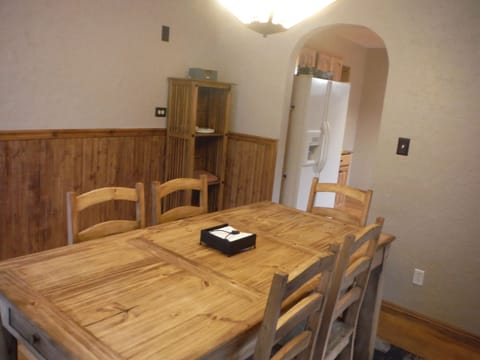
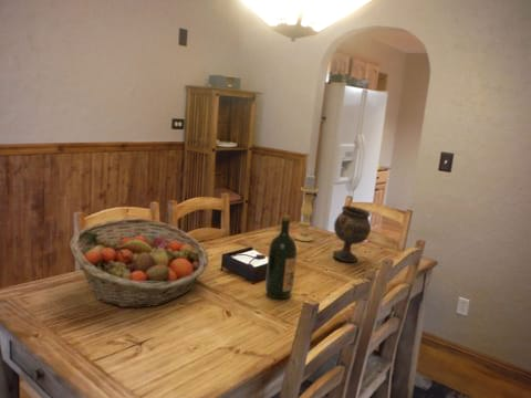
+ goblet (351, 234)
+ fruit basket (143, 259)
+ candle holder (306, 207)
+ wine bottle (282, 255)
